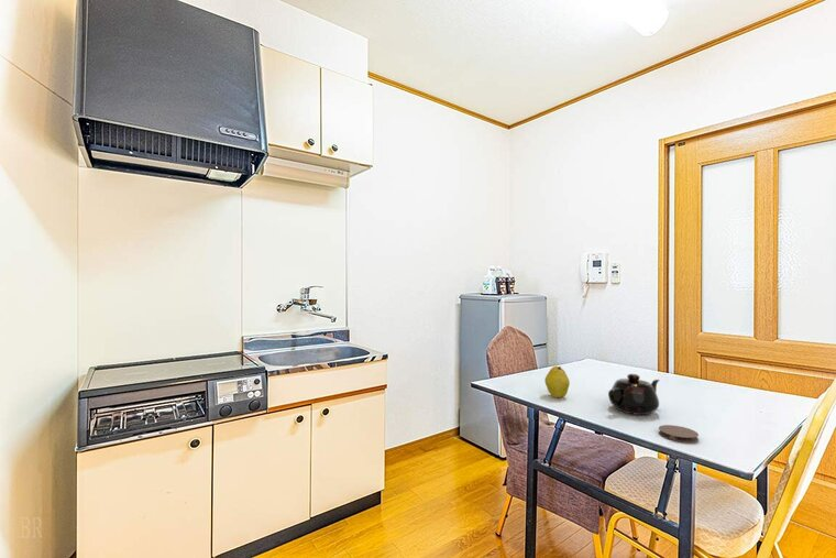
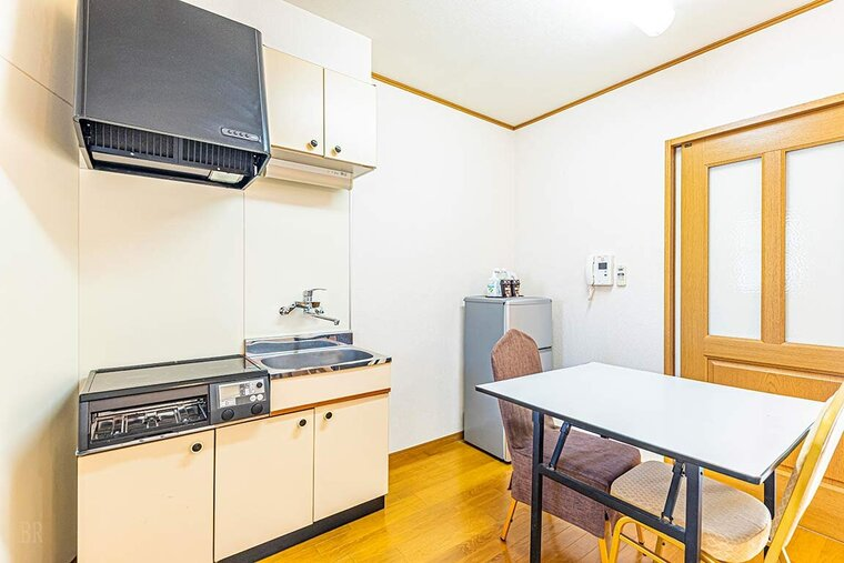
- fruit (557, 381)
- teapot (635, 392)
- coaster (678, 433)
